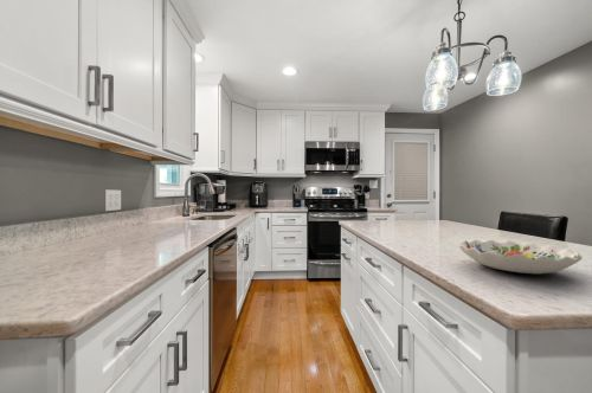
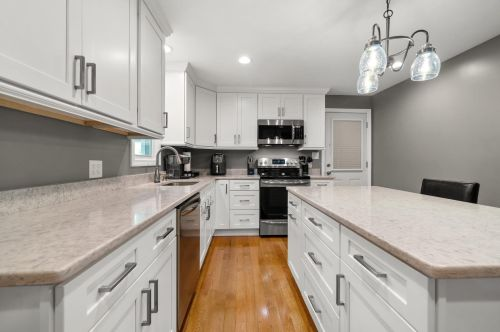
- decorative bowl (513, 257)
